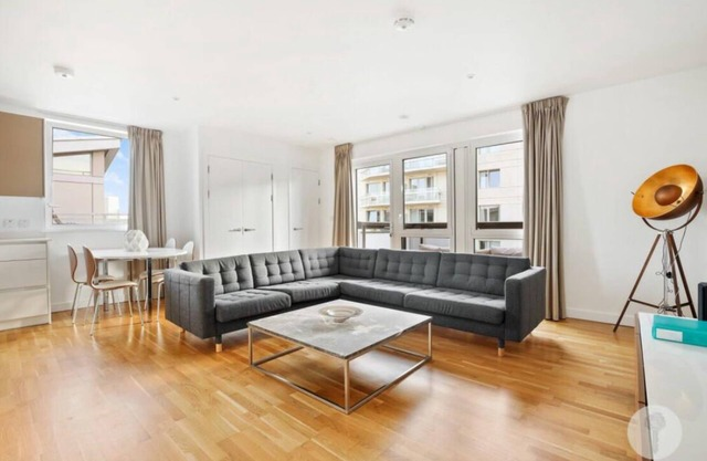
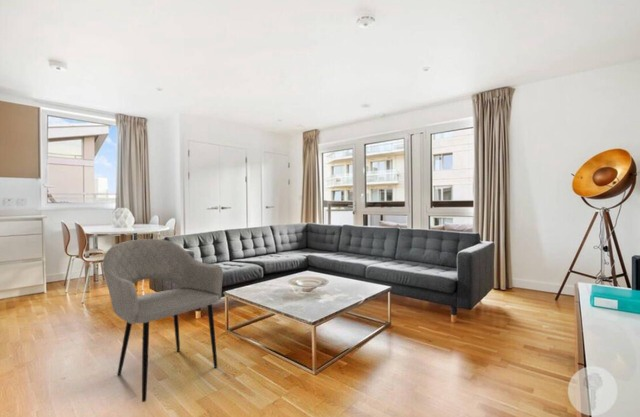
+ armchair (161, 305)
